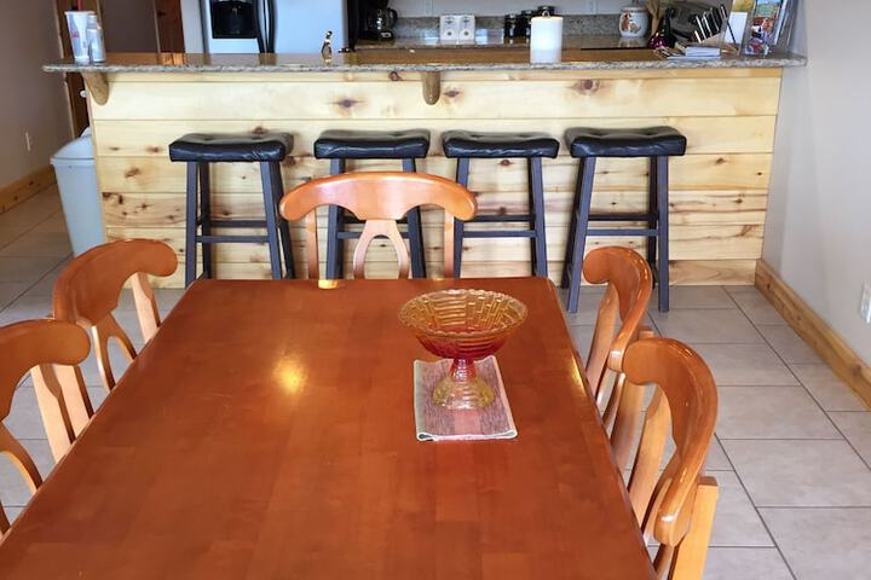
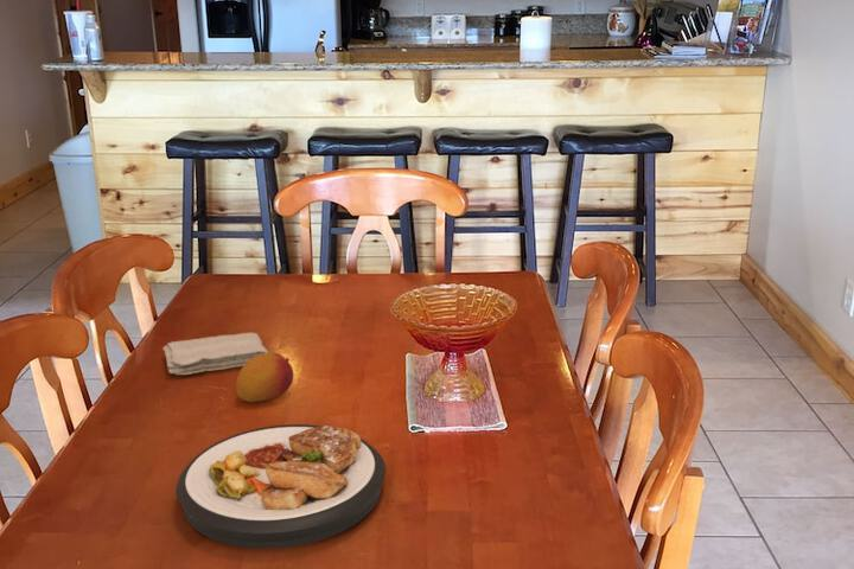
+ washcloth (215, 351)
+ plate (282, 472)
+ fruit (265, 376)
